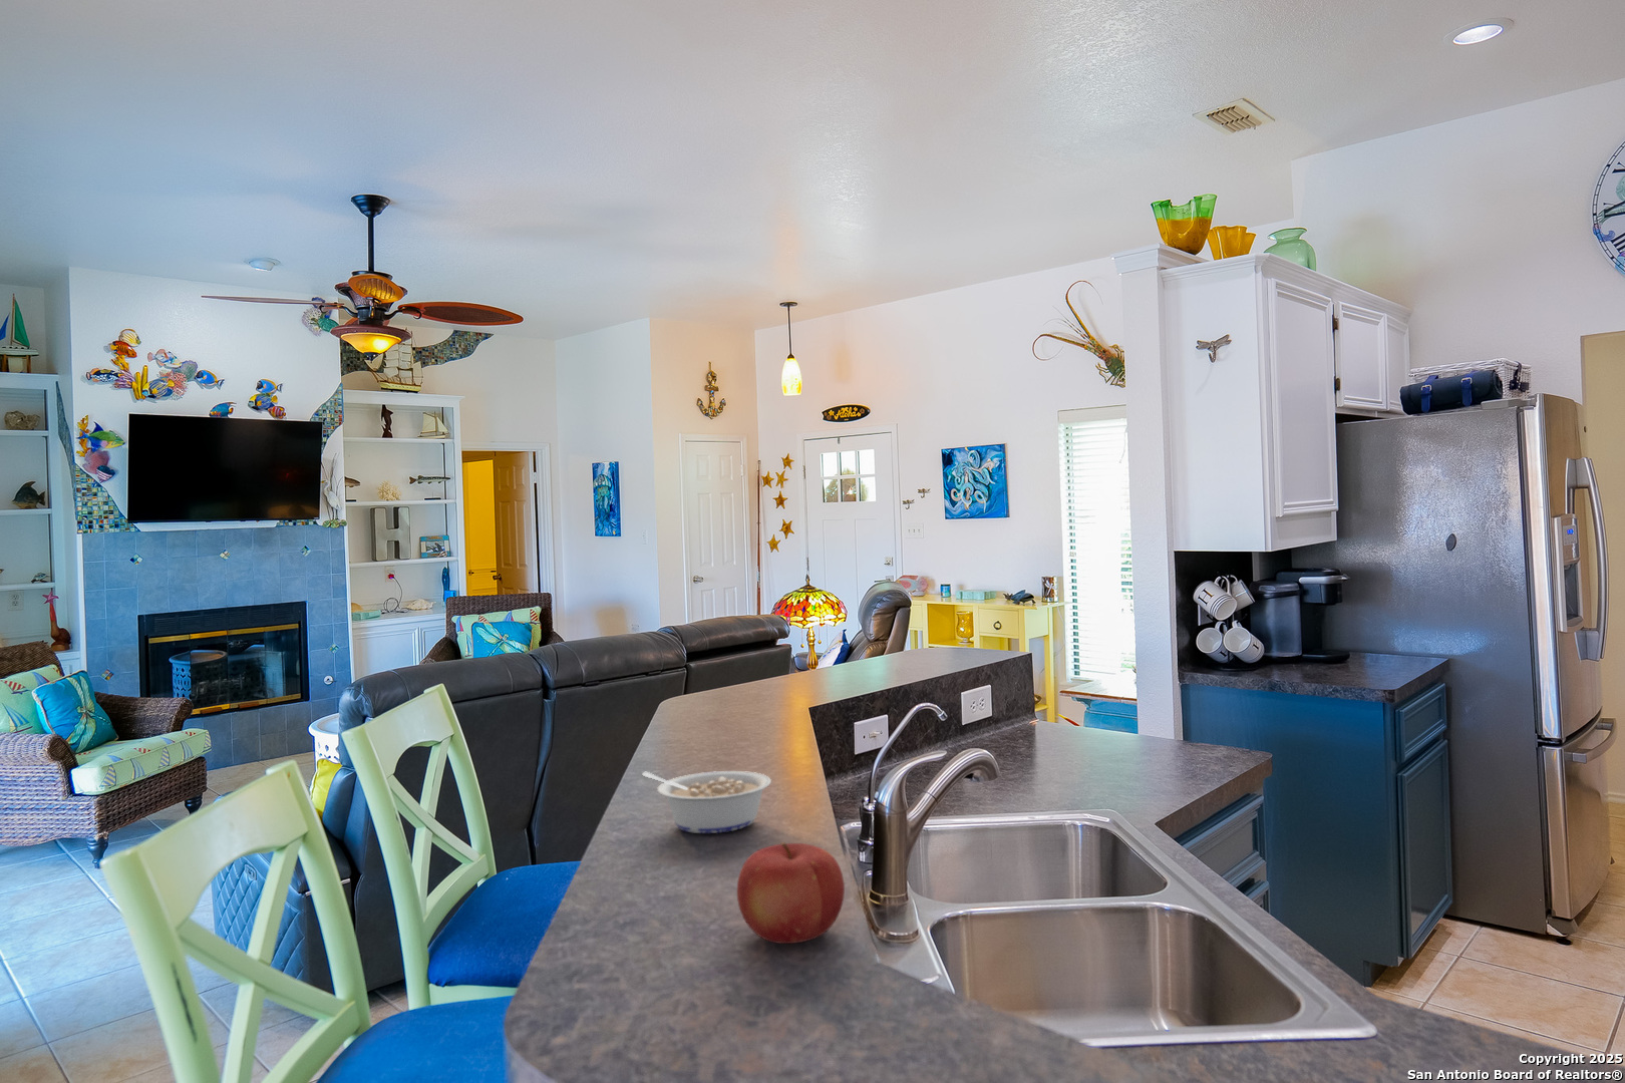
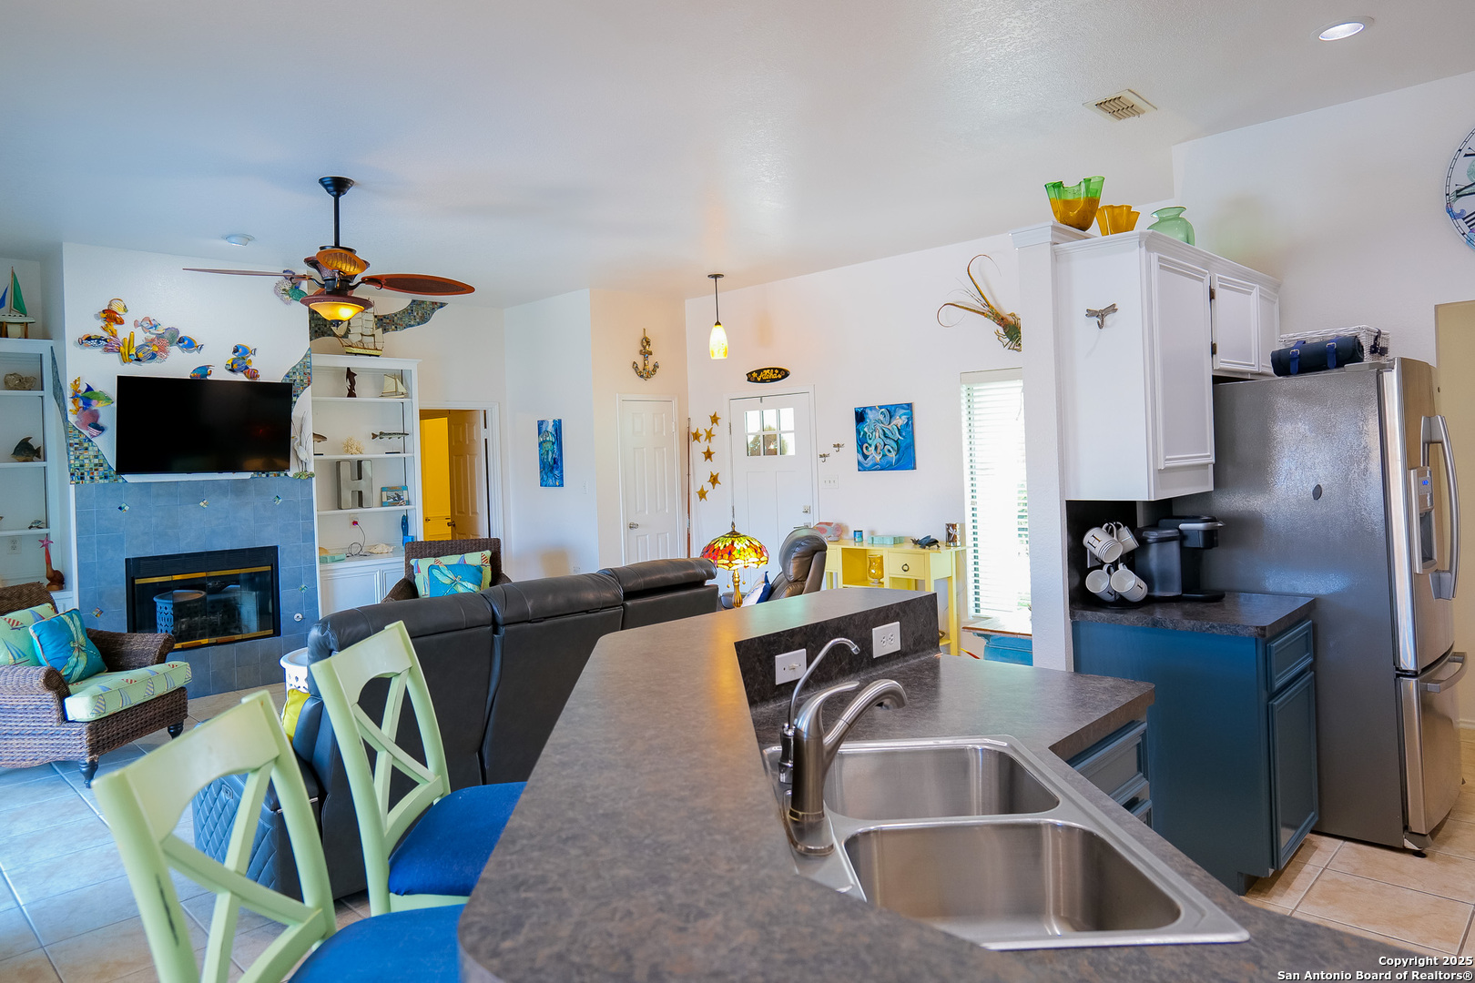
- legume (710, 799)
- fruit (790, 886)
